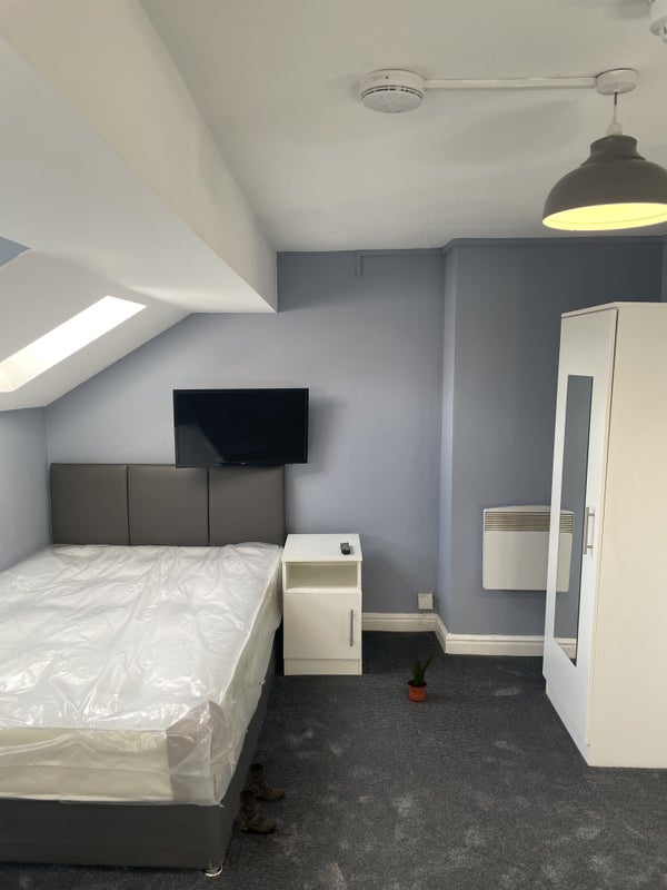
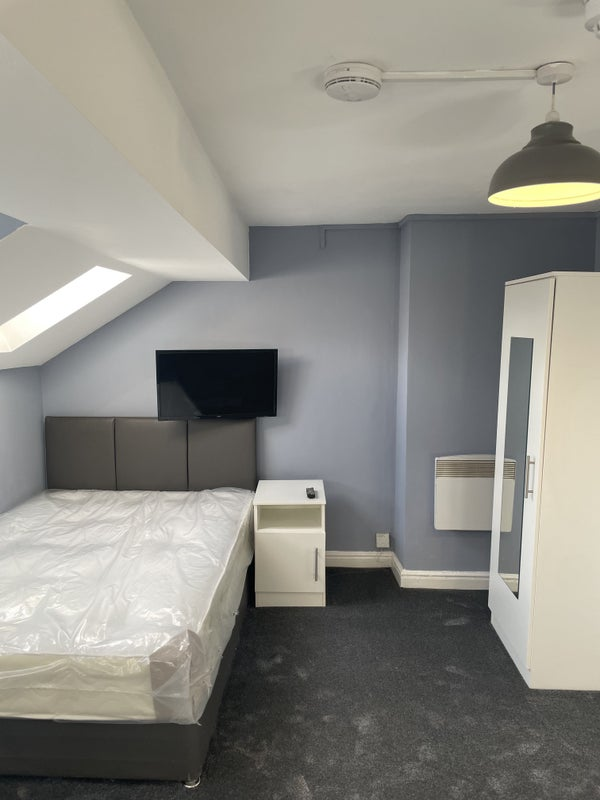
- boots (262, 795)
- potted plant (420, 674)
